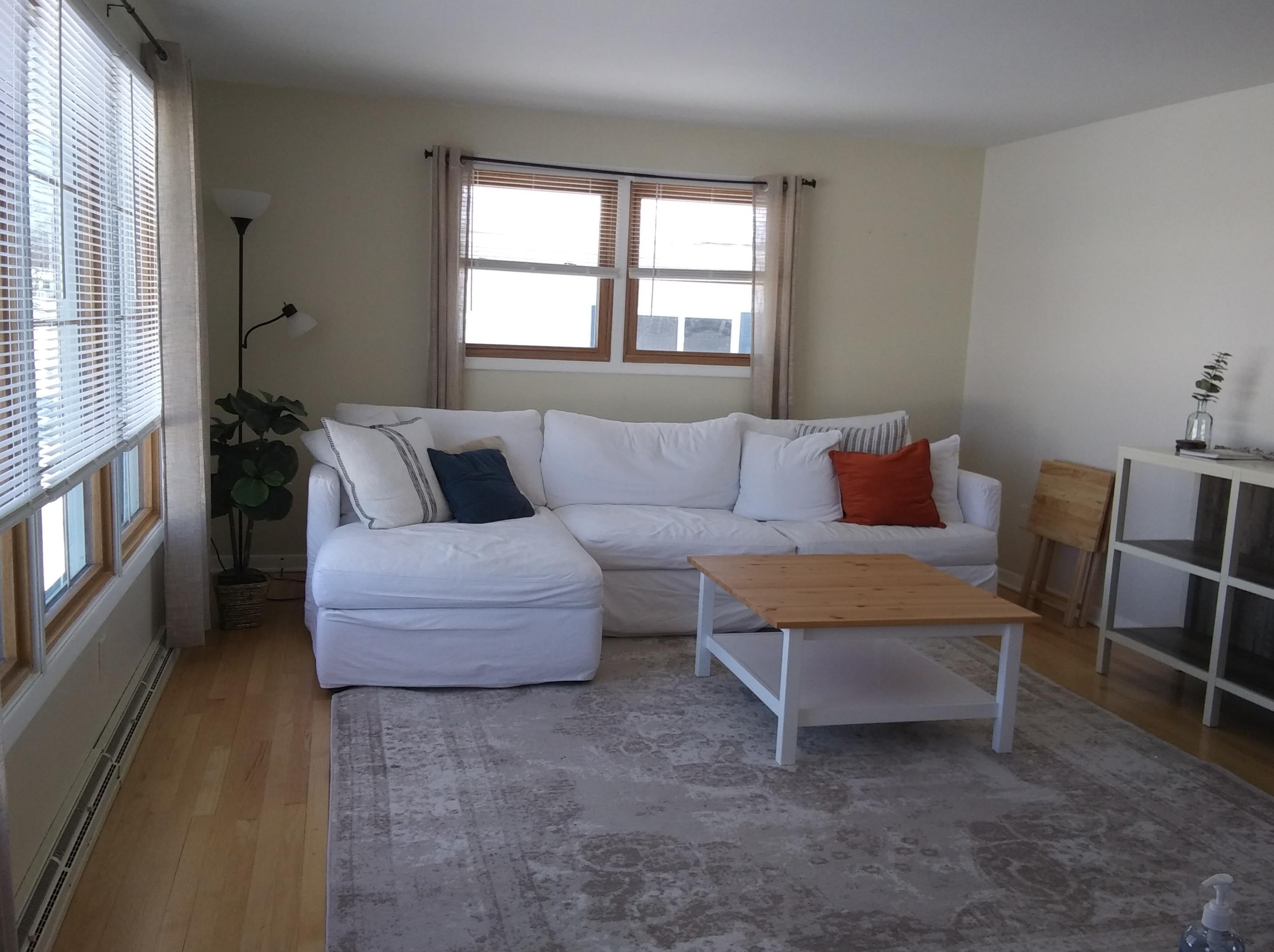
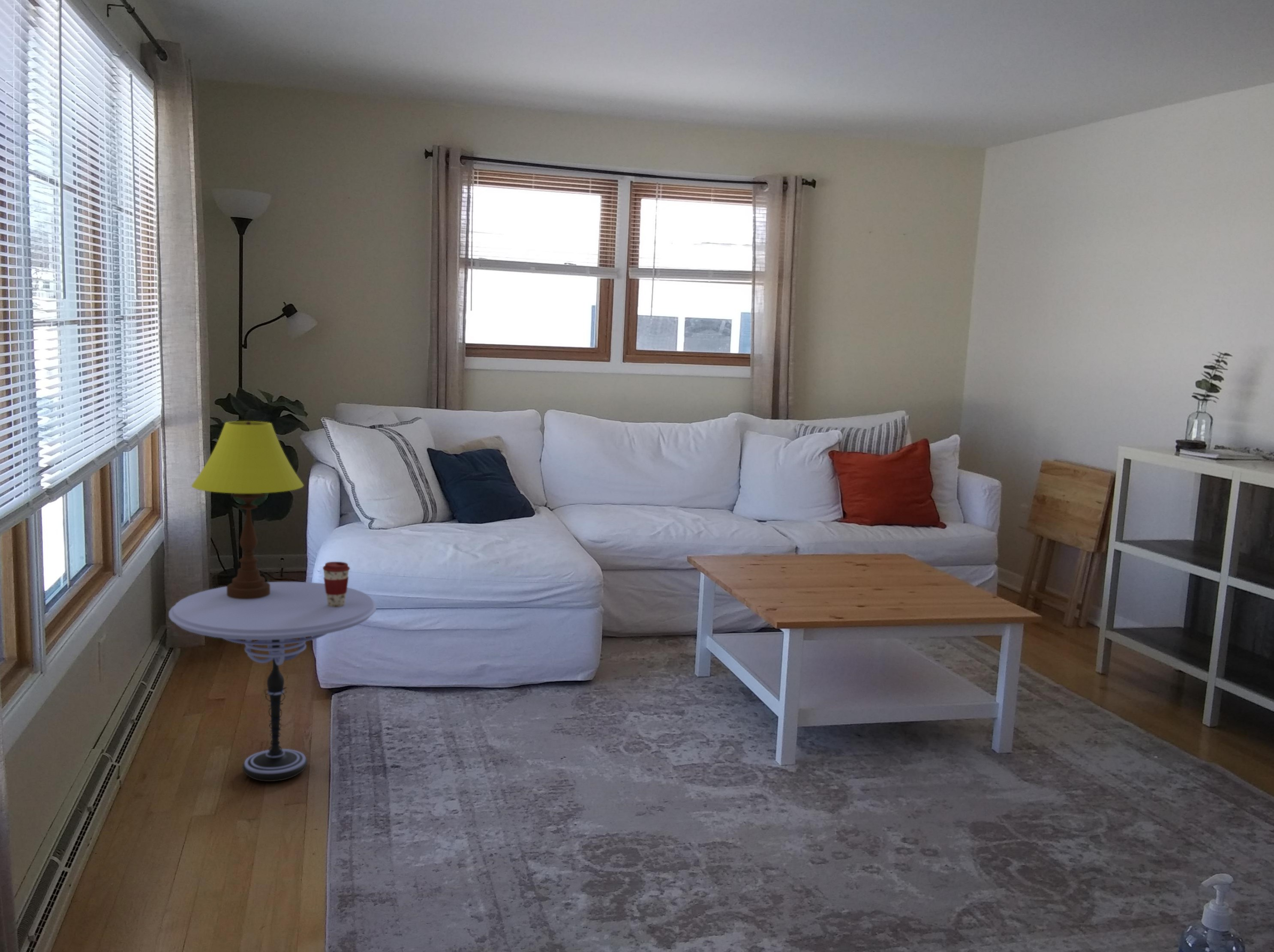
+ side table (276, 689)
+ table lamp (248, 508)
+ coffee cup (336, 584)
